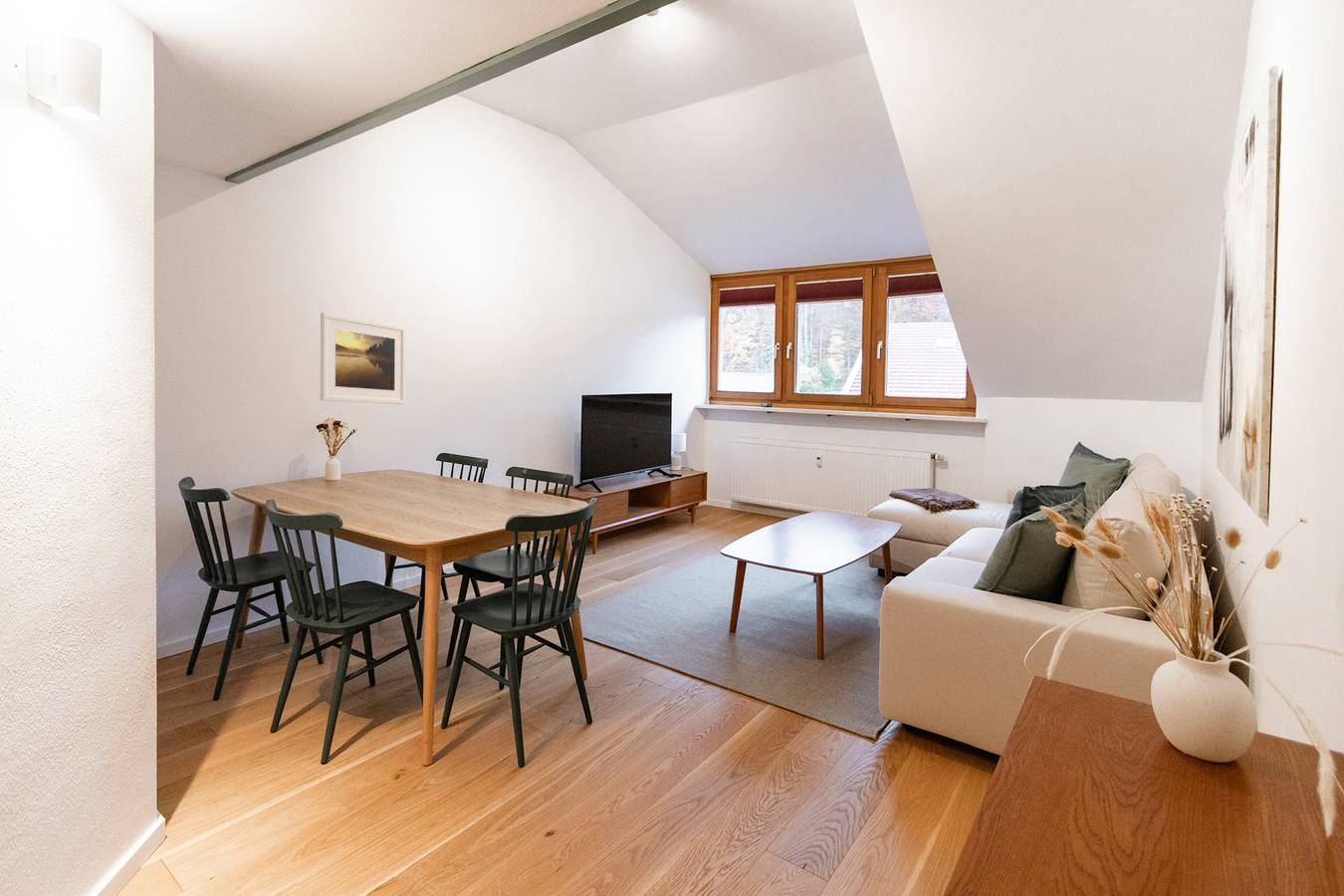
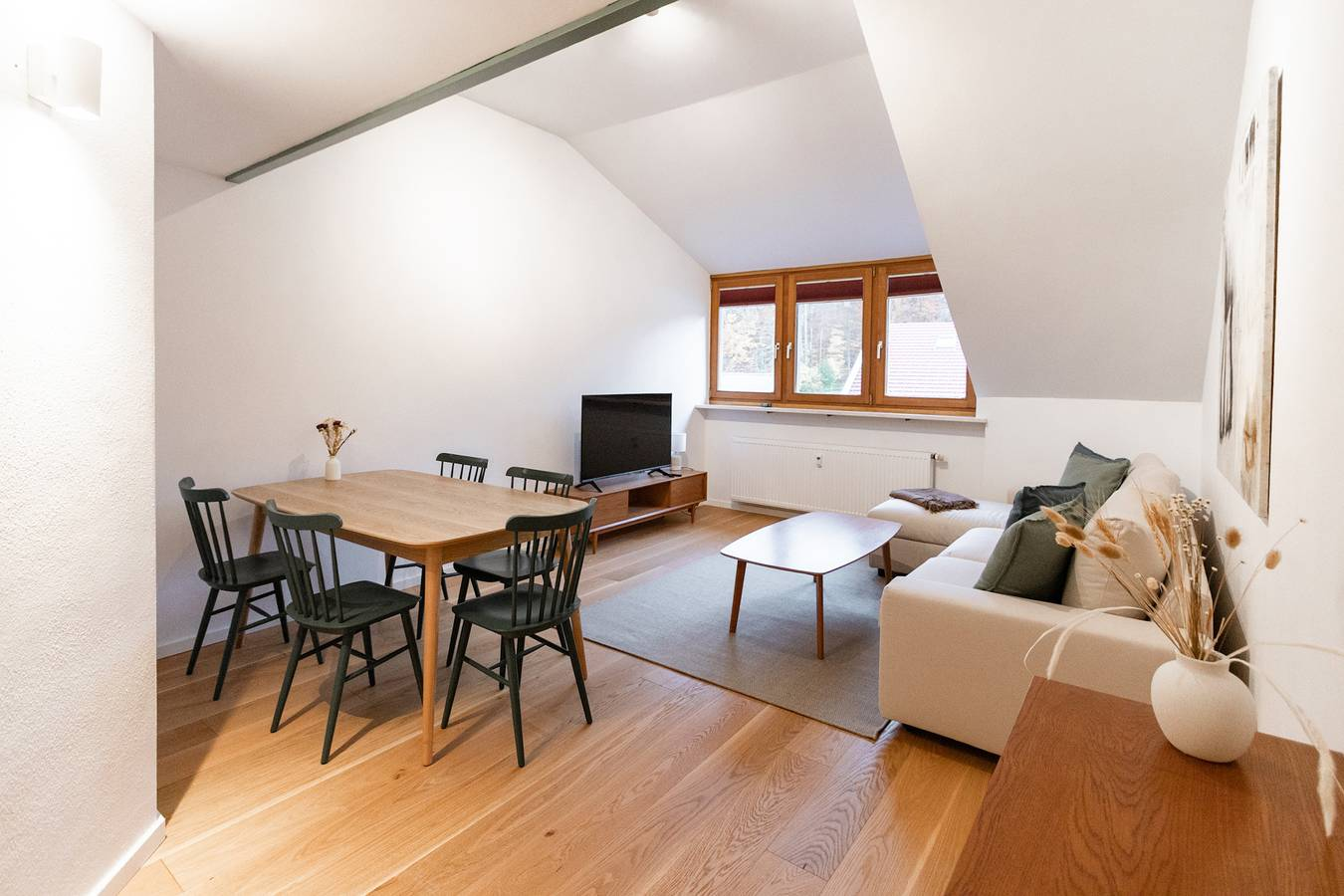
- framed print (365, 361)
